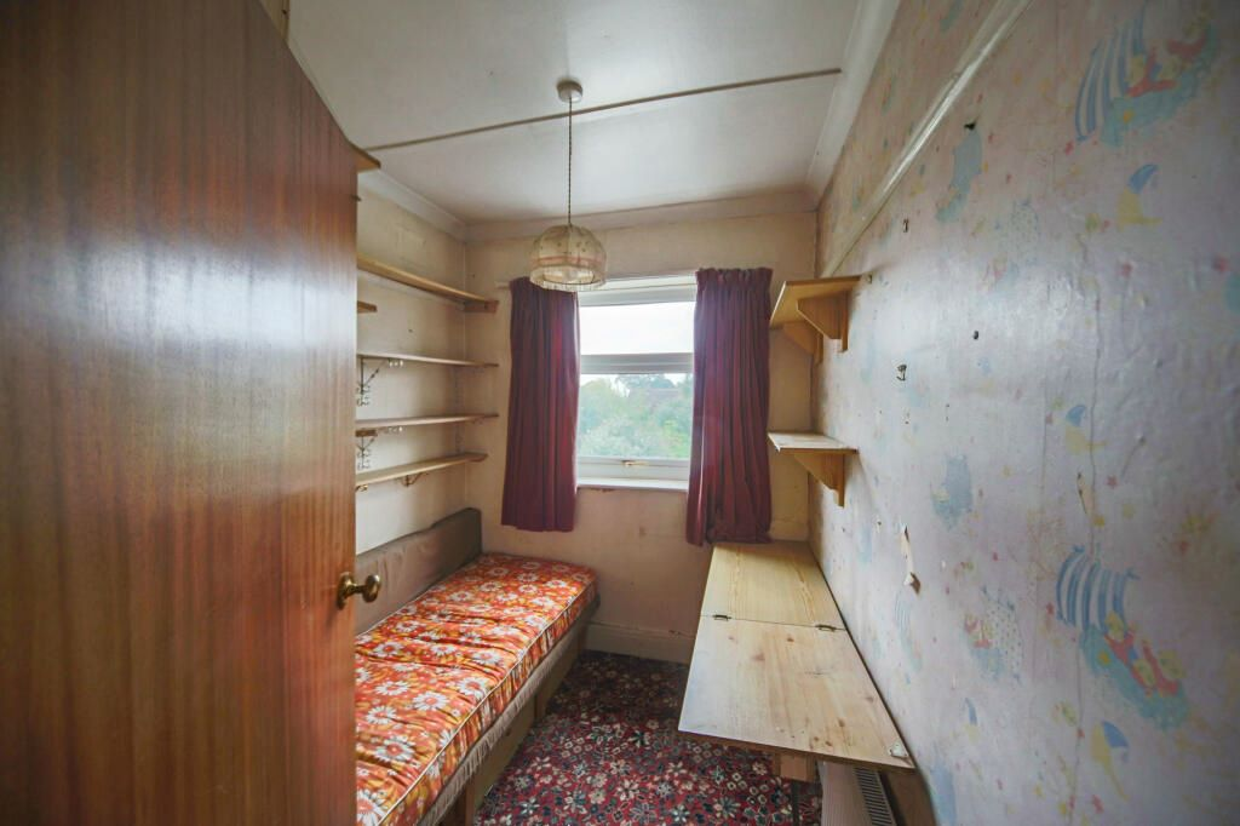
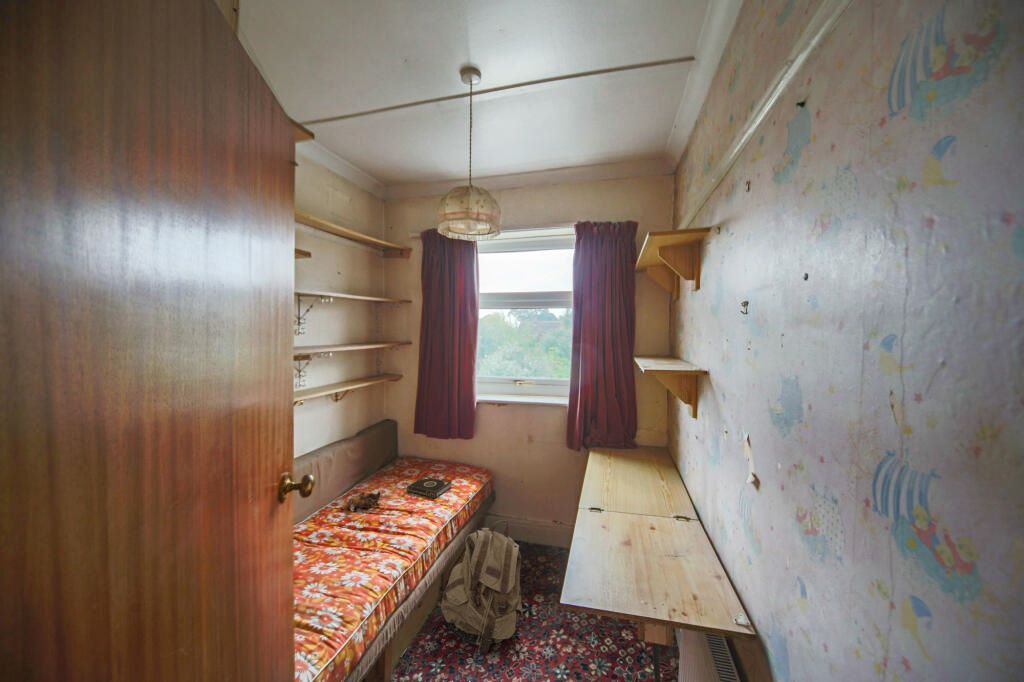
+ book (429, 487)
+ backpack (480, 573)
+ teddy bear (371, 506)
